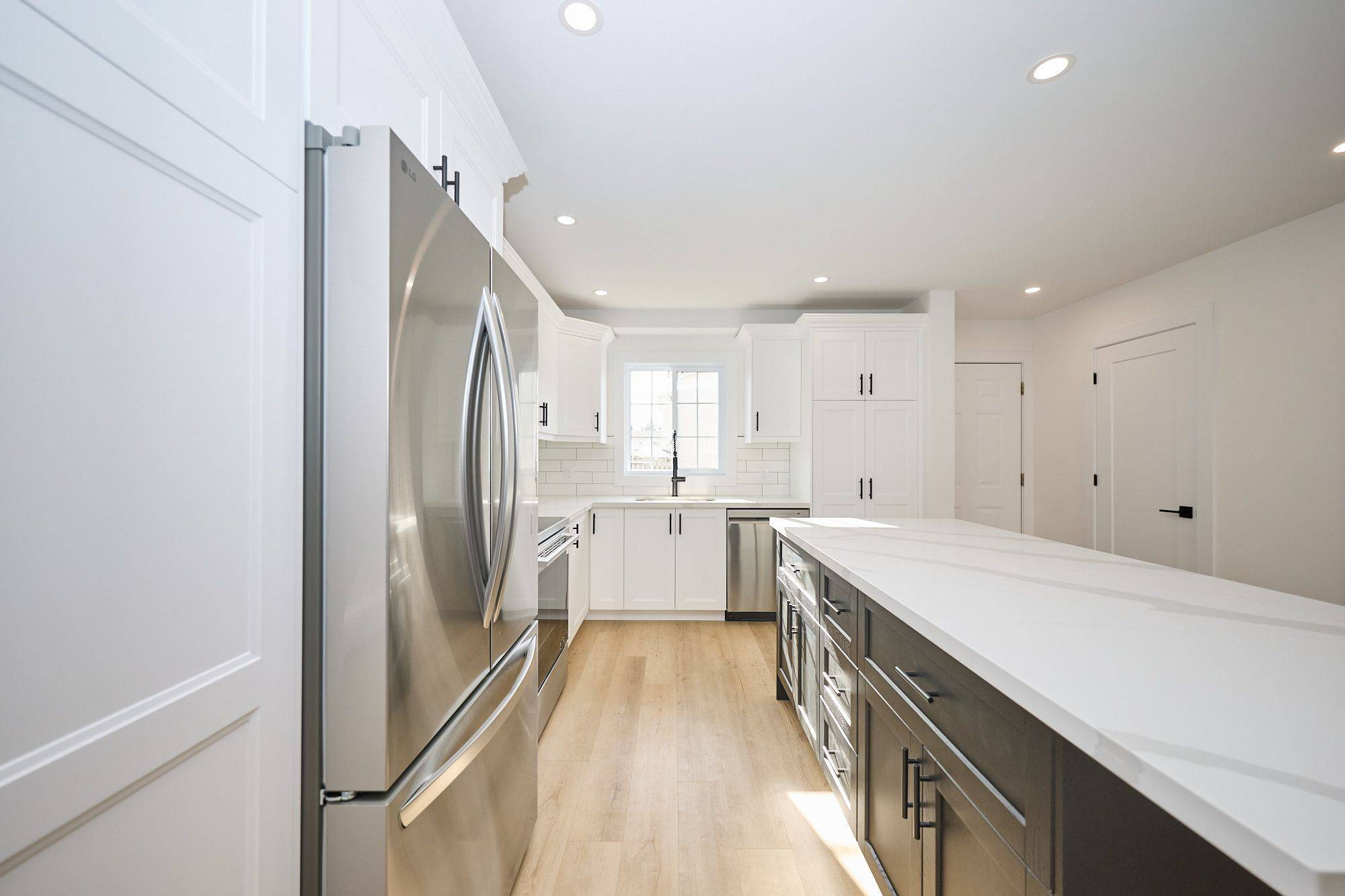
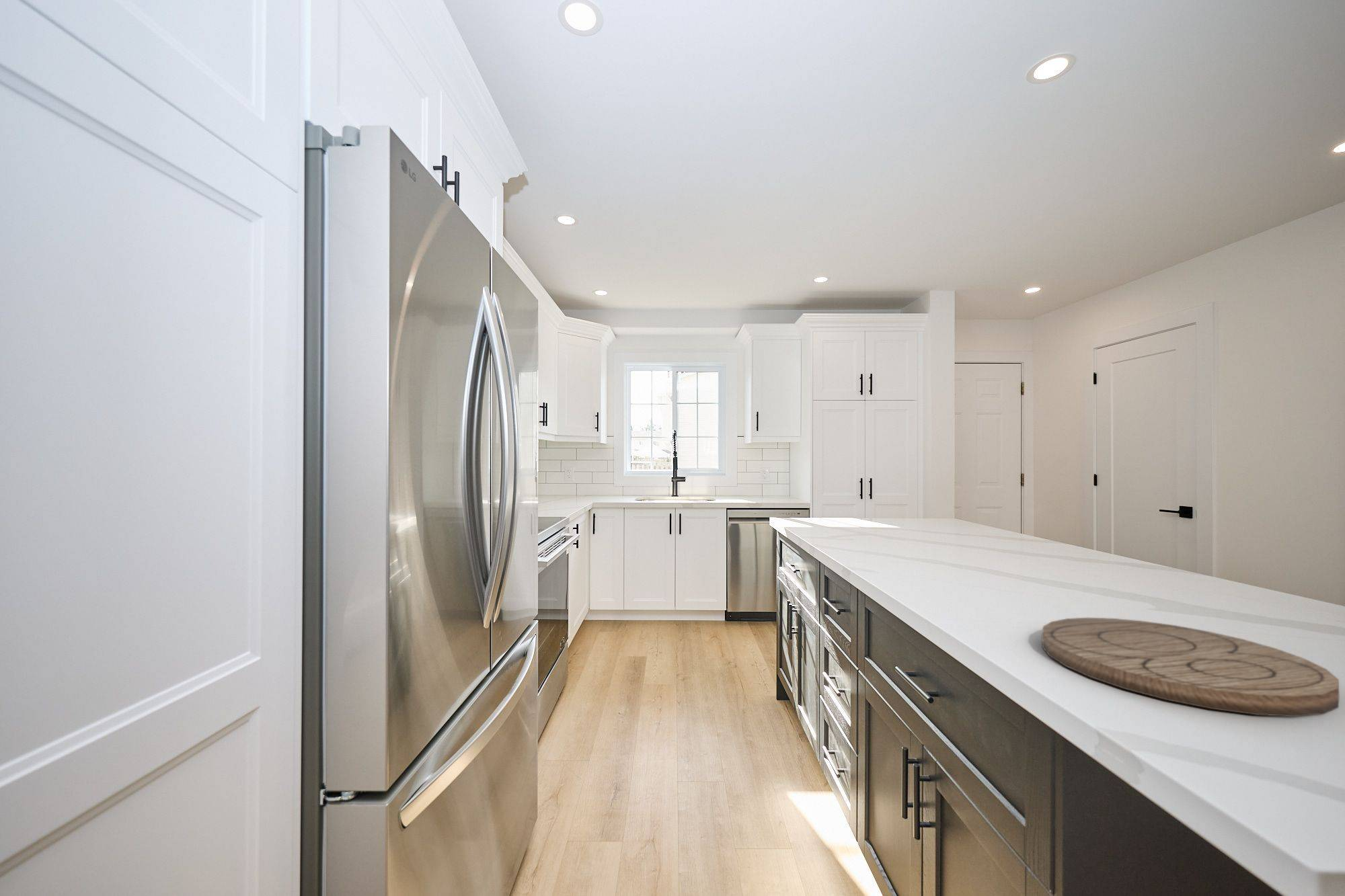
+ cutting board (1171, 657)
